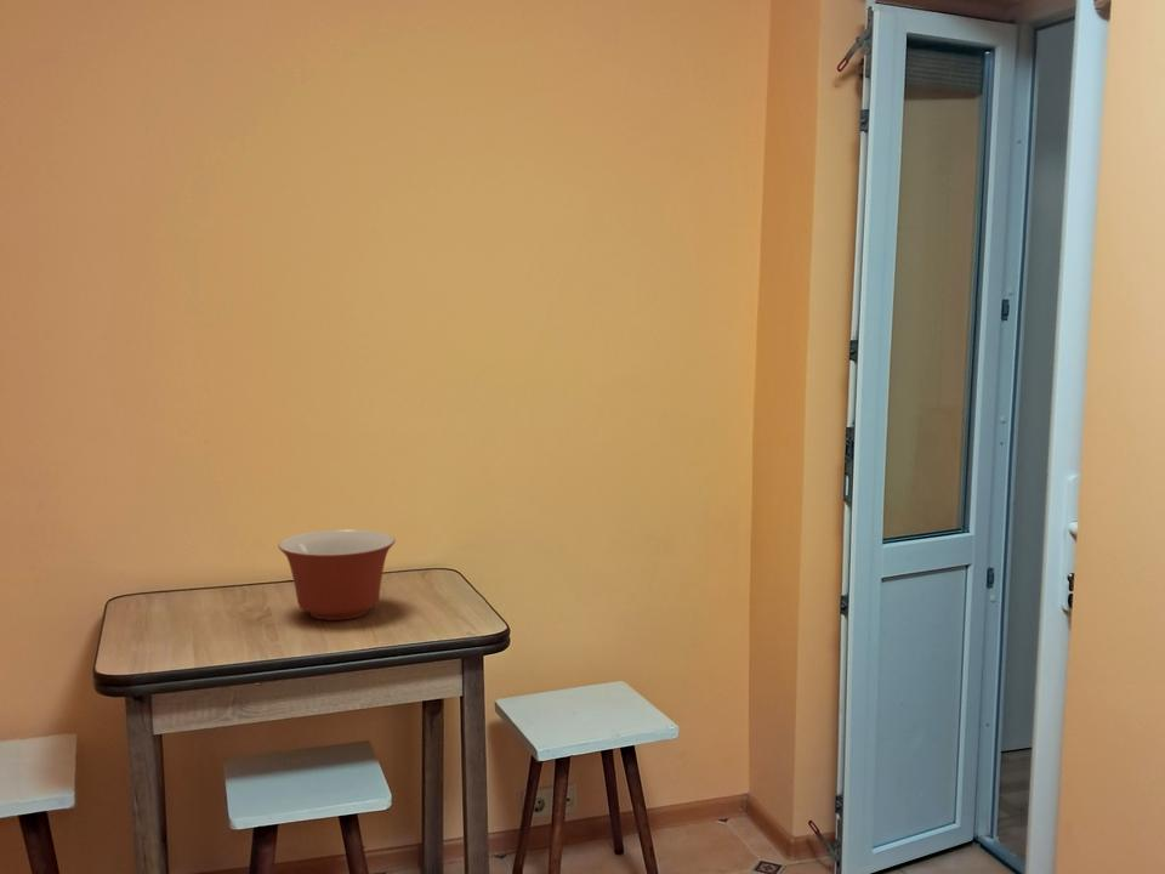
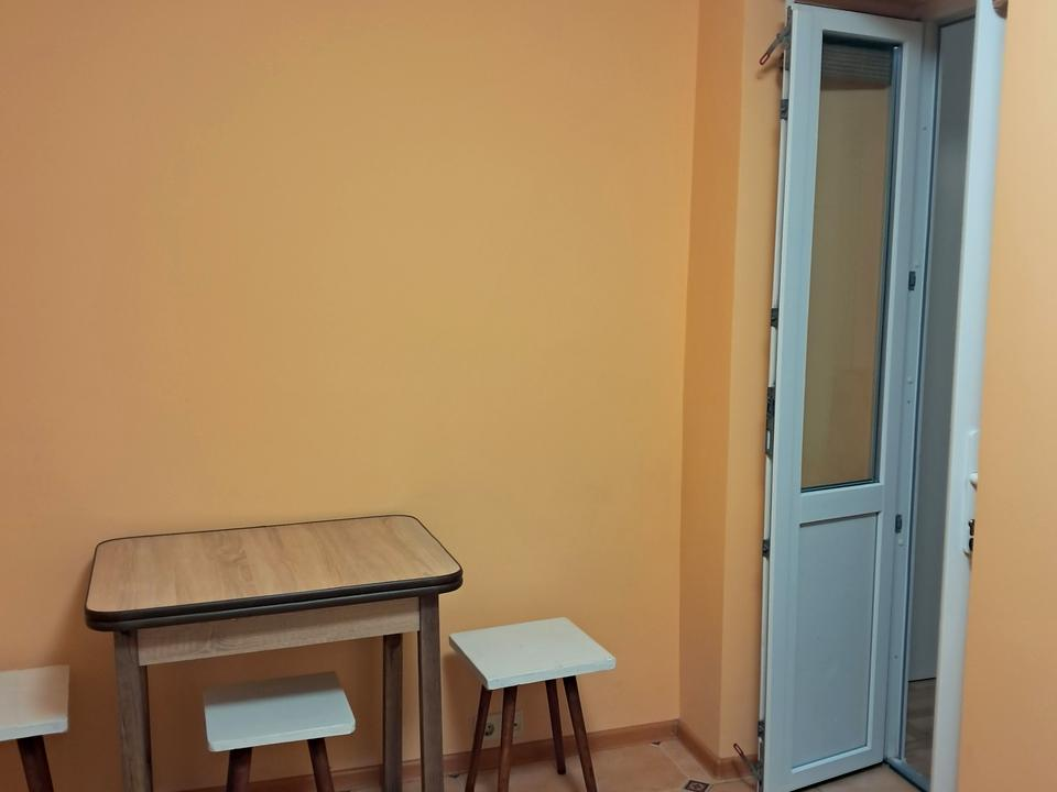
- mixing bowl (337, 577)
